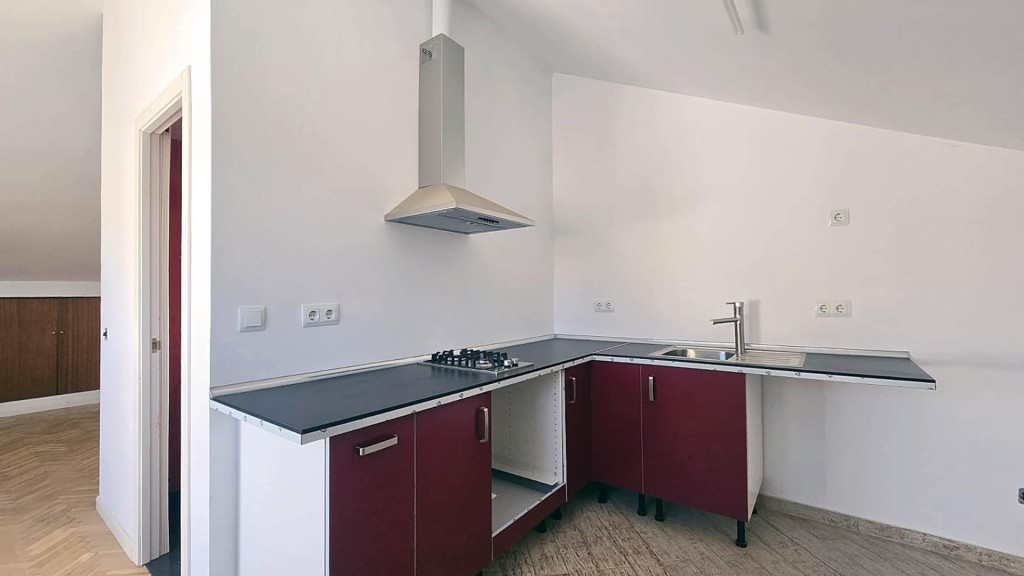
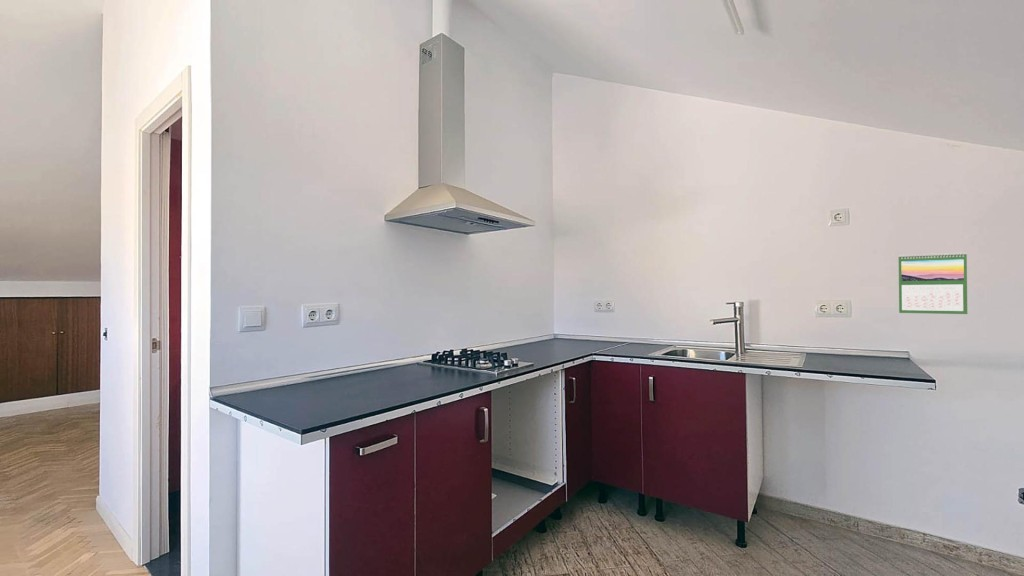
+ calendar (931, 283)
